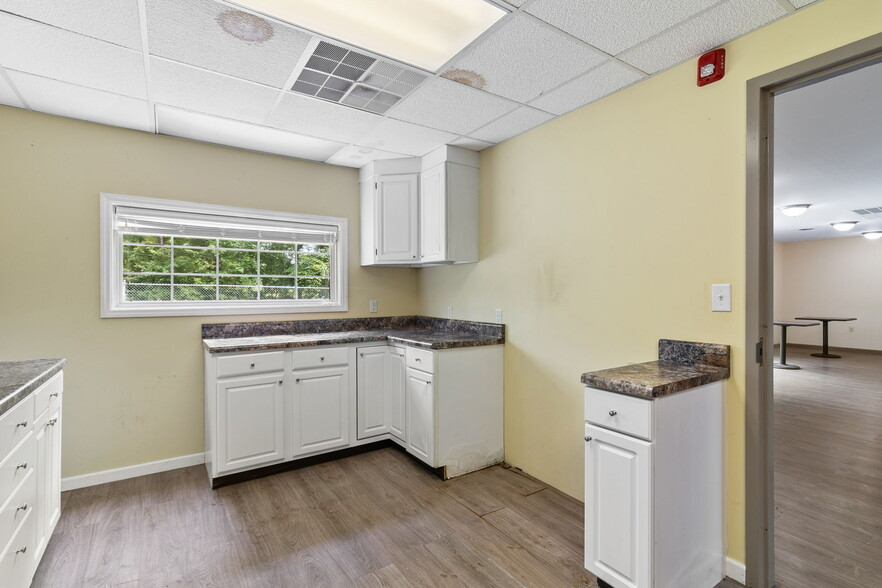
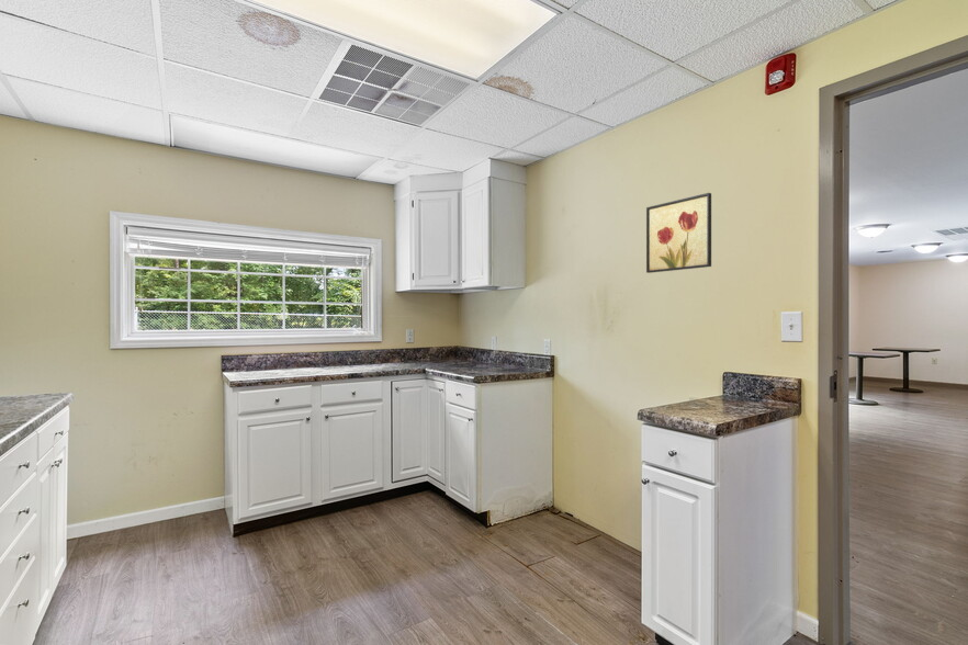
+ wall art (677, 235)
